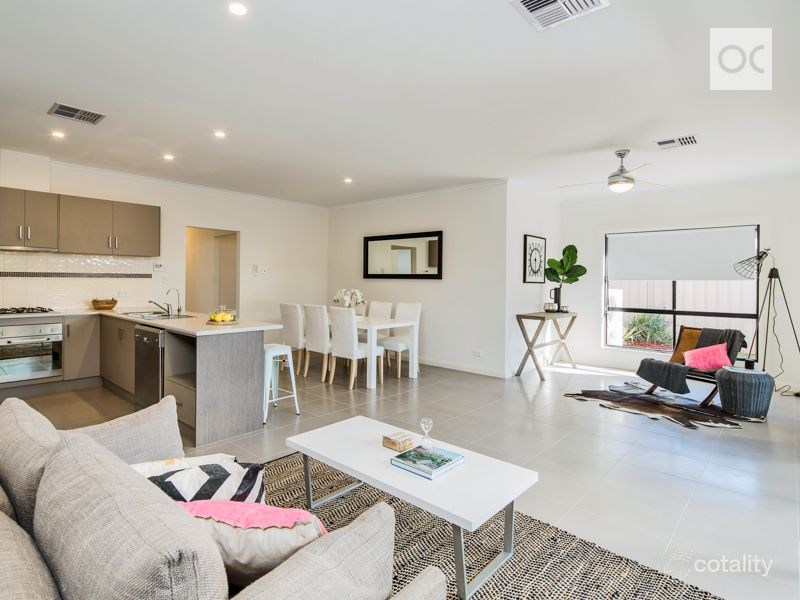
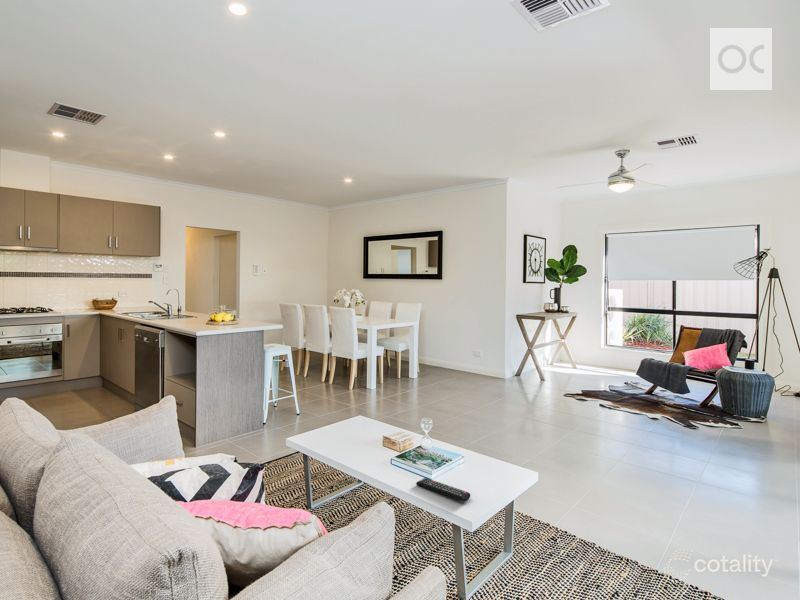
+ remote control (442, 489)
